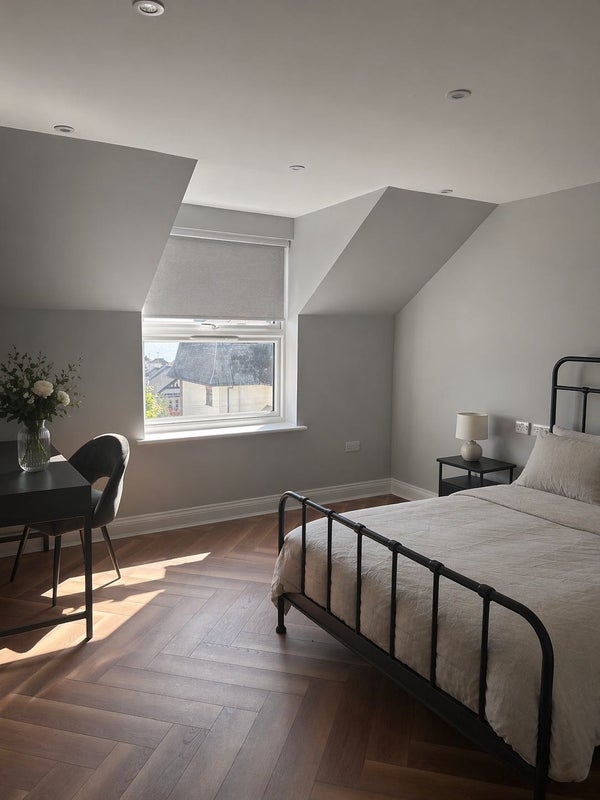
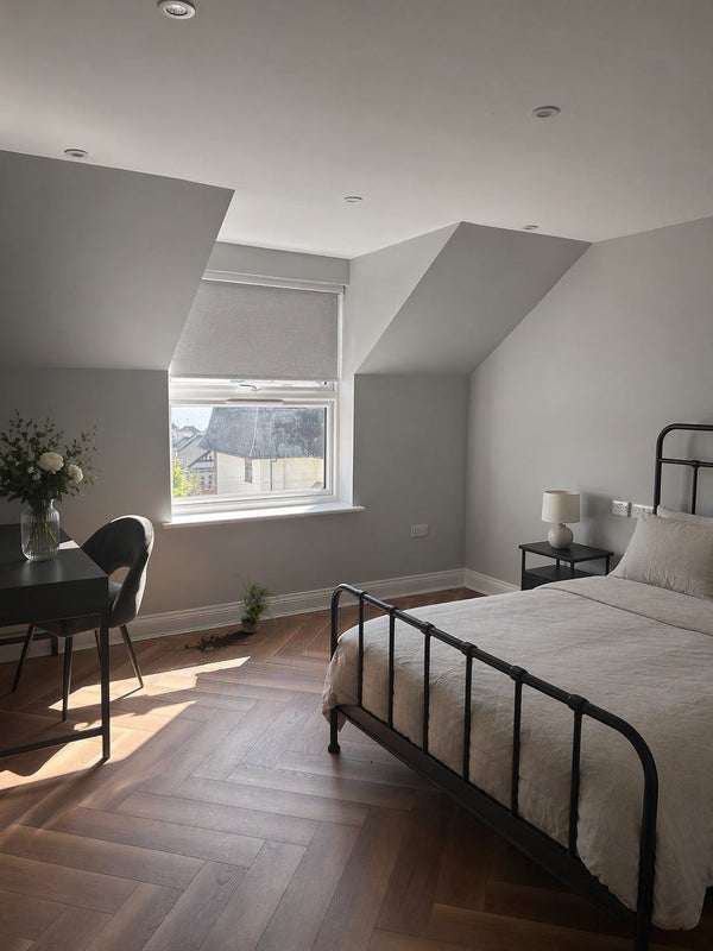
+ potted plant (254, 603)
